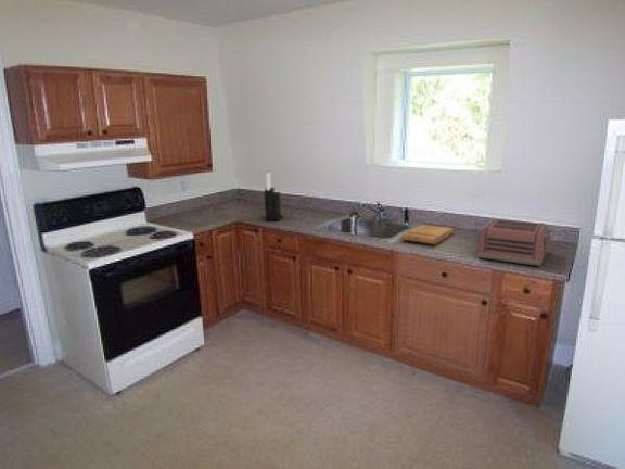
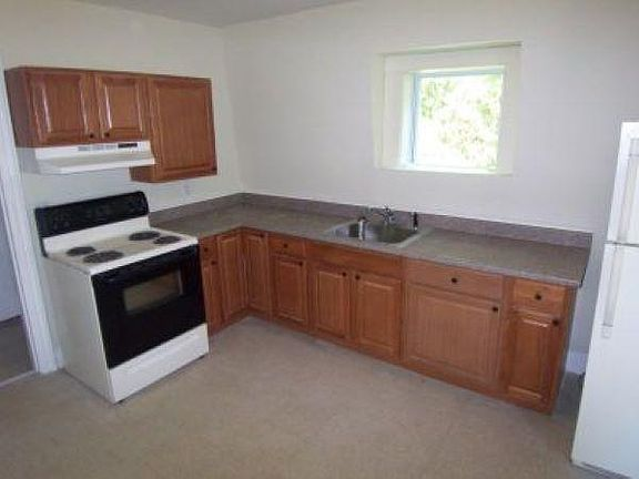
- toaster (516, 240)
- knife block (273, 195)
- cutting board (428, 233)
